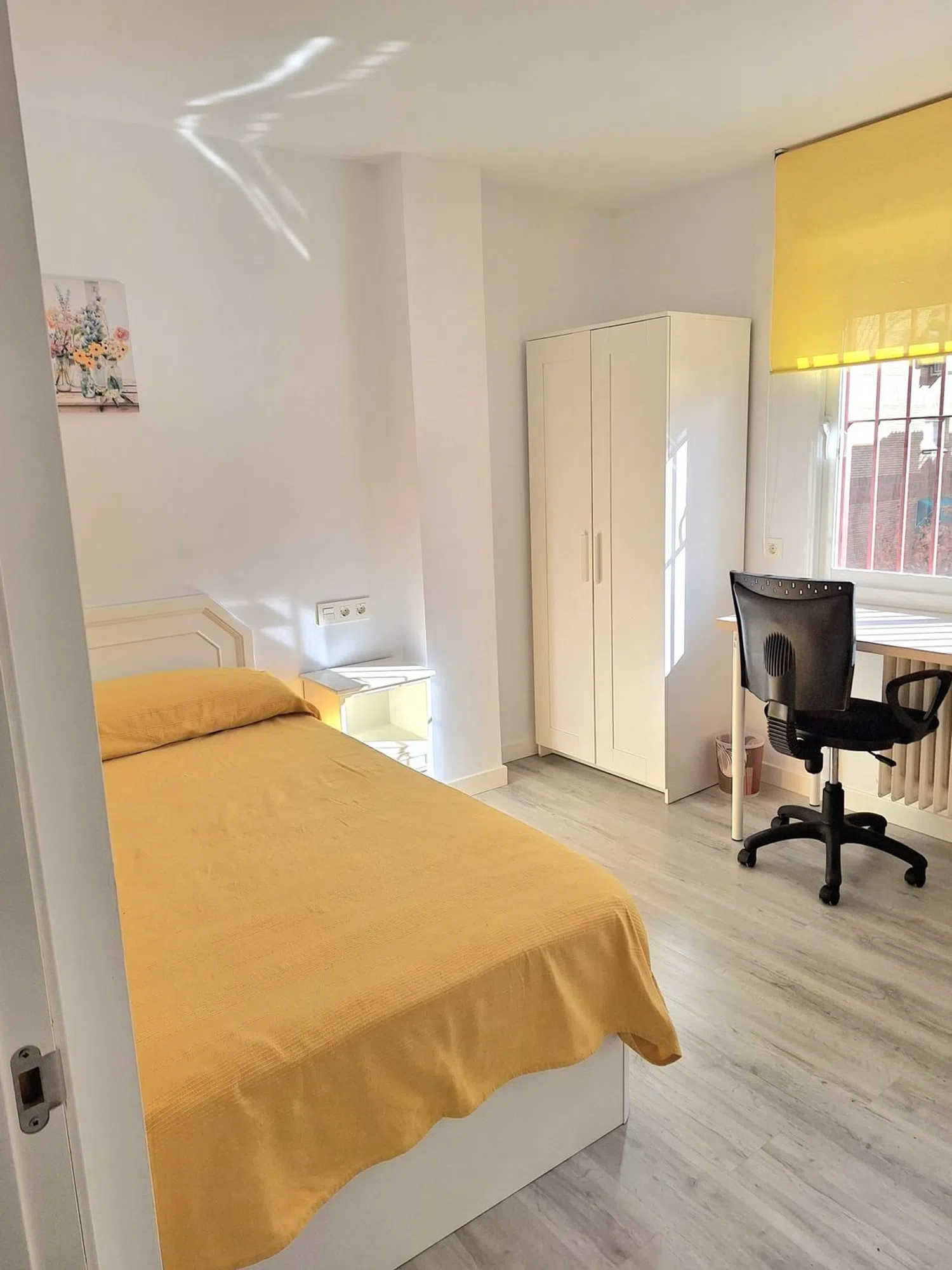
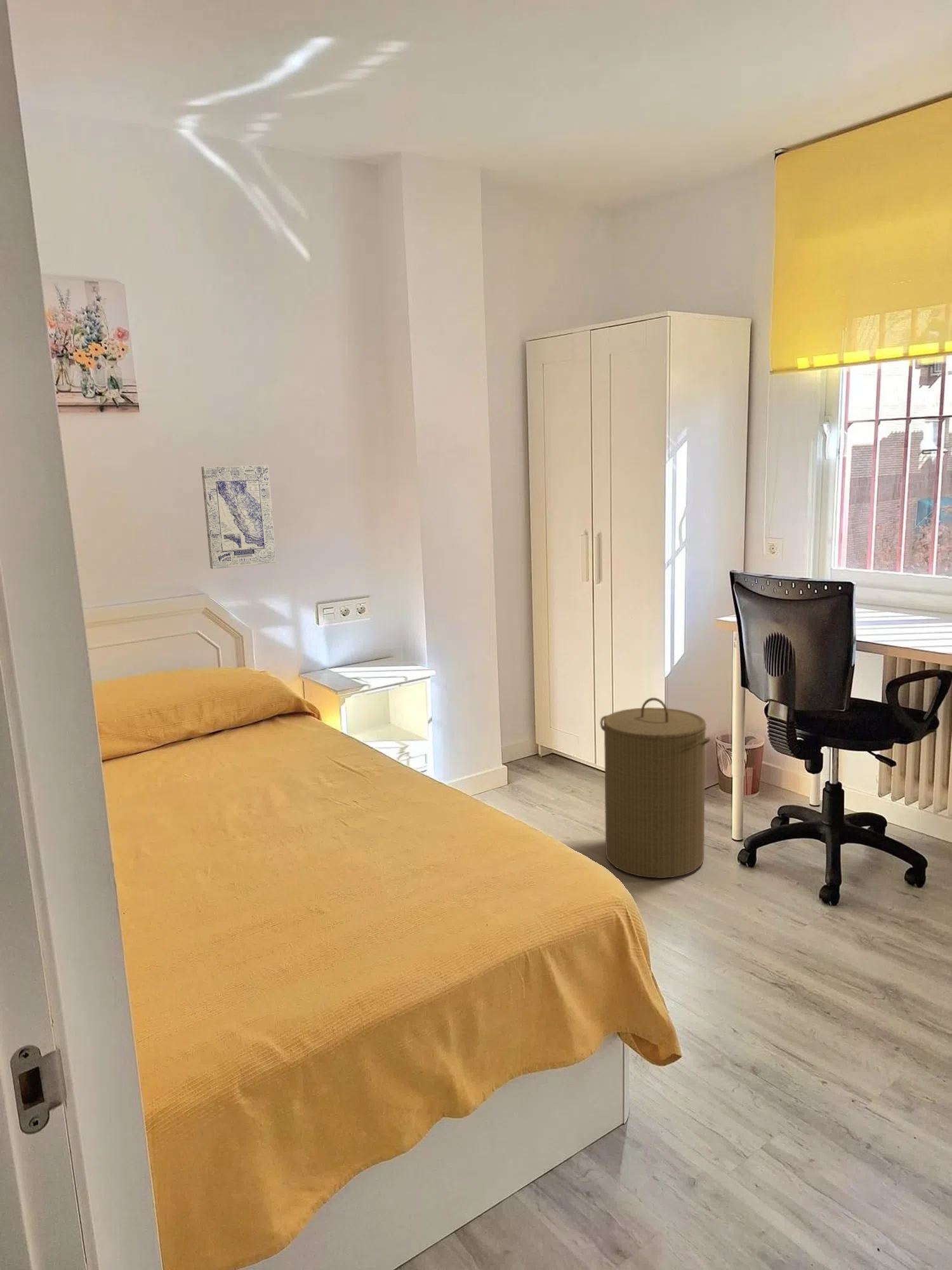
+ wall art (239, 516)
+ laundry hamper (654, 779)
